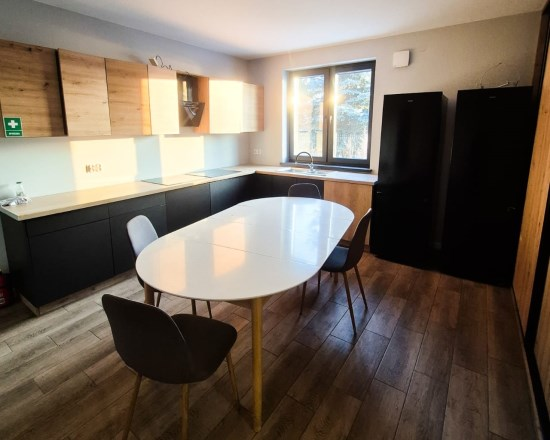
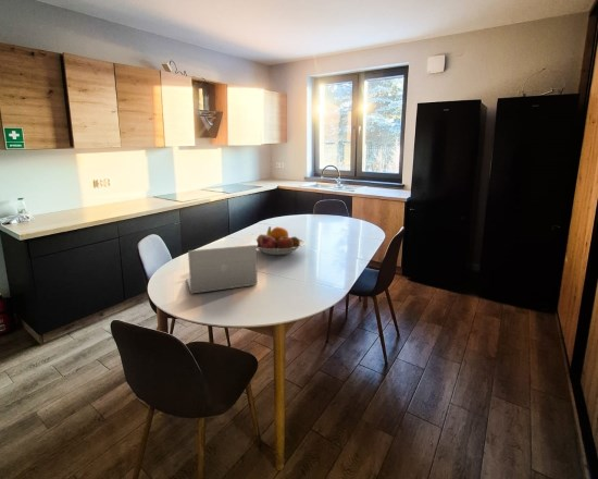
+ fruit bowl (277, 240)
+ laptop (220, 262)
